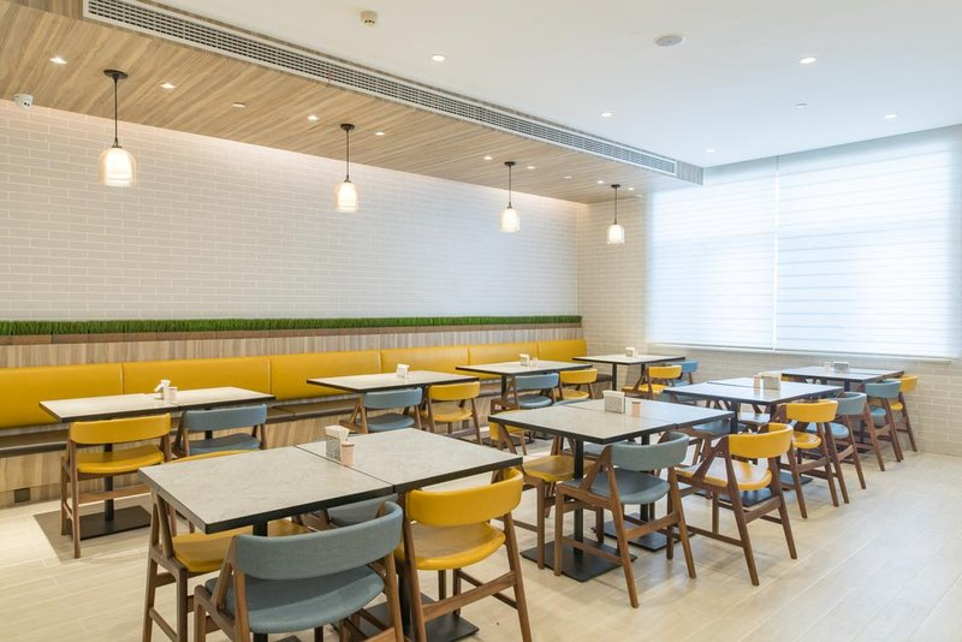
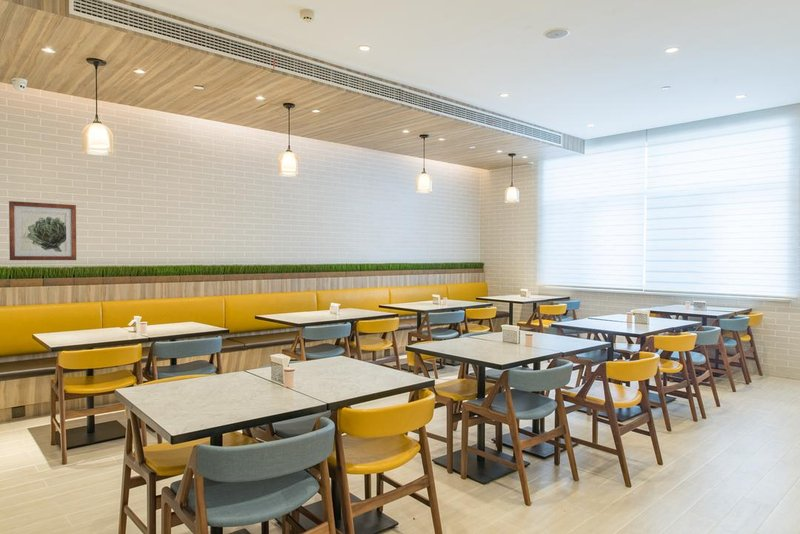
+ wall art (43, 231)
